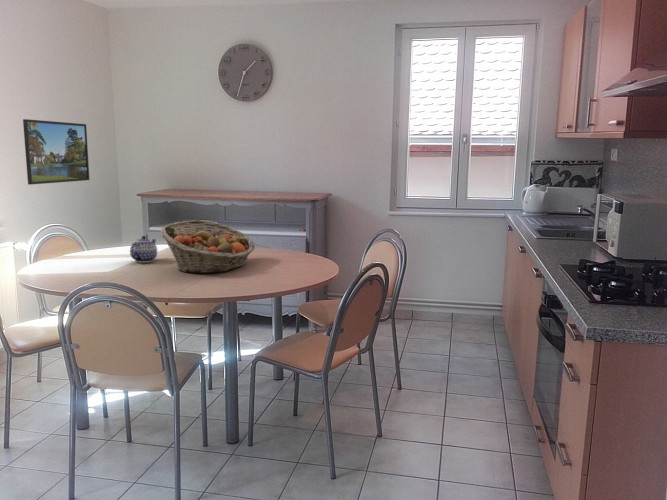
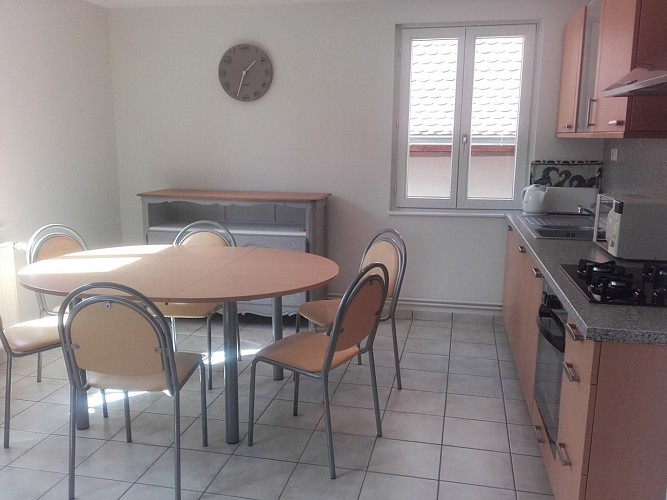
- fruit basket (208, 245)
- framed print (59, 152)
- teapot (143, 248)
